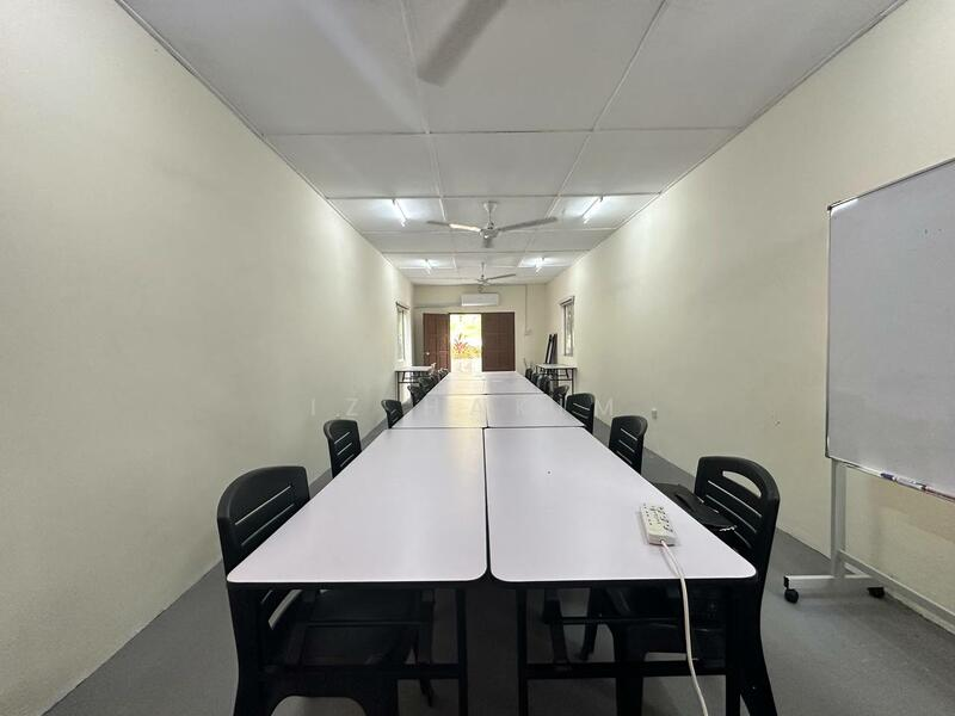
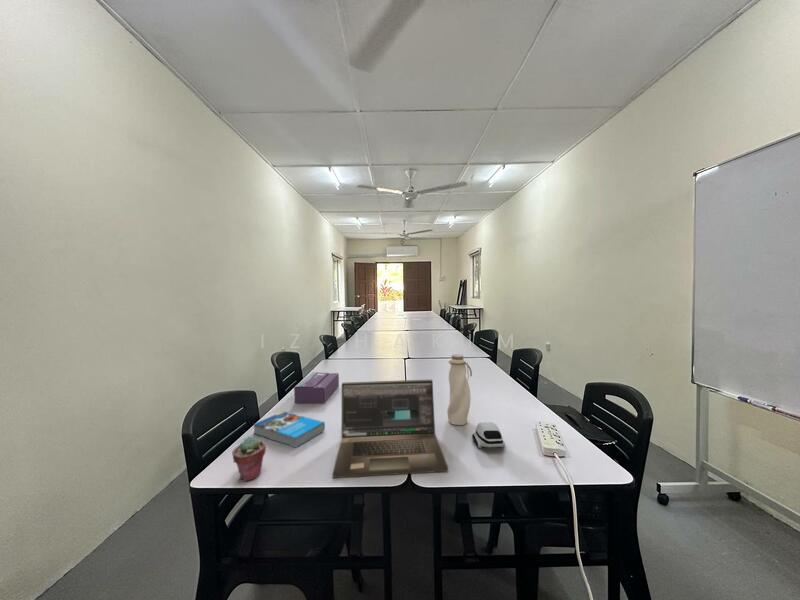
+ potted succulent (249, 455)
+ tissue box (318, 386)
+ water bottle (459, 388)
+ book (289, 427)
+ computer mouse (489, 435)
+ laptop (389, 421)
